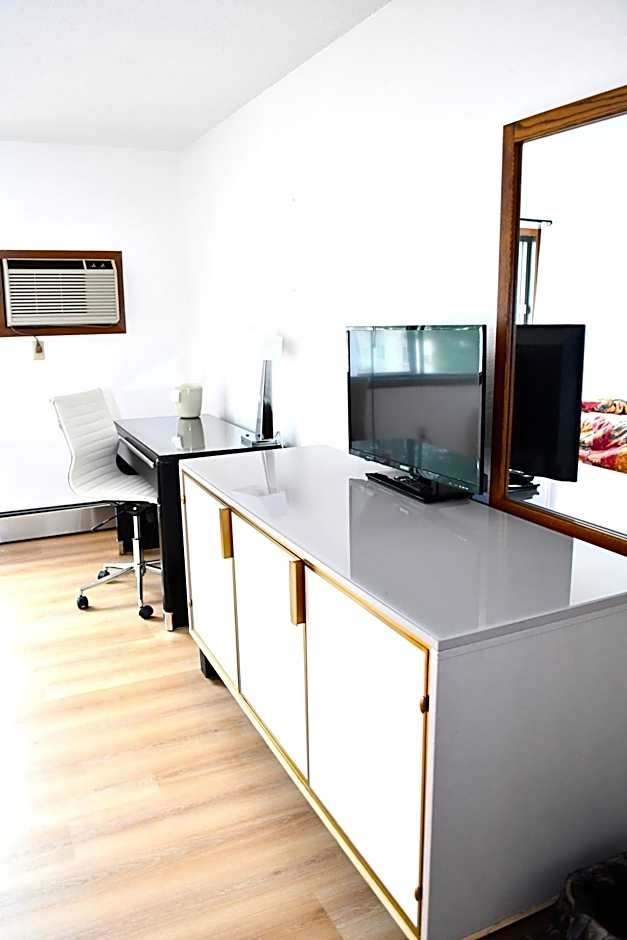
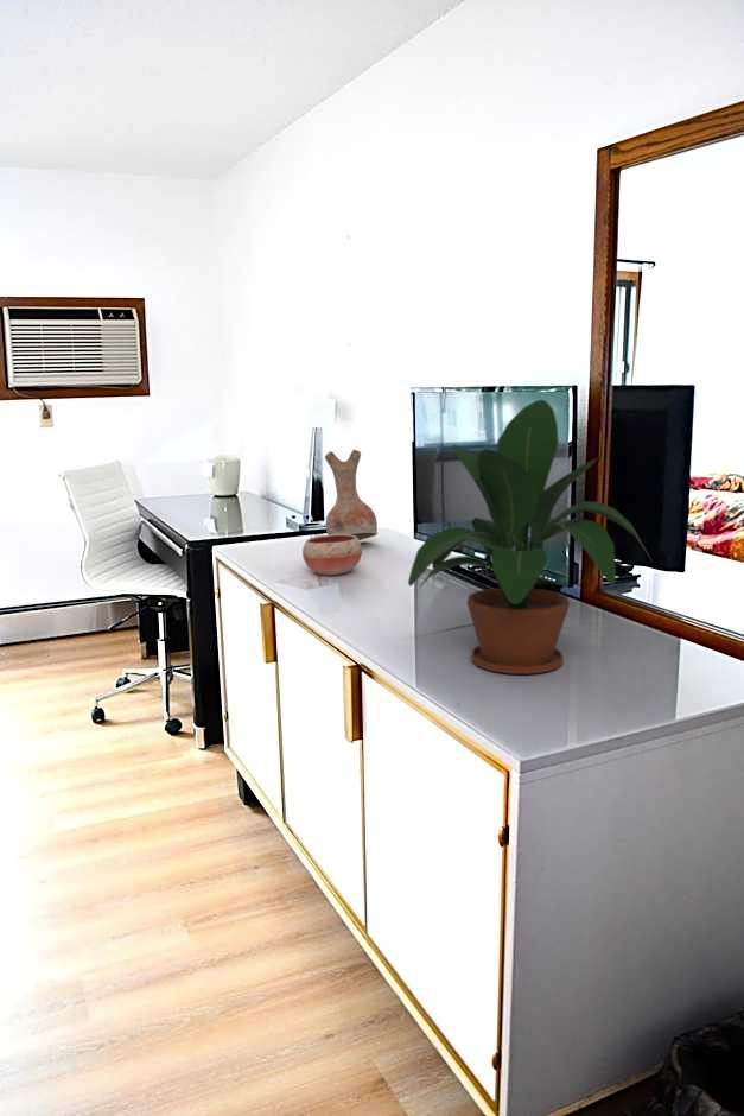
+ bowl (332, 554)
+ vase (350, 497)
+ potted plant (526, 534)
